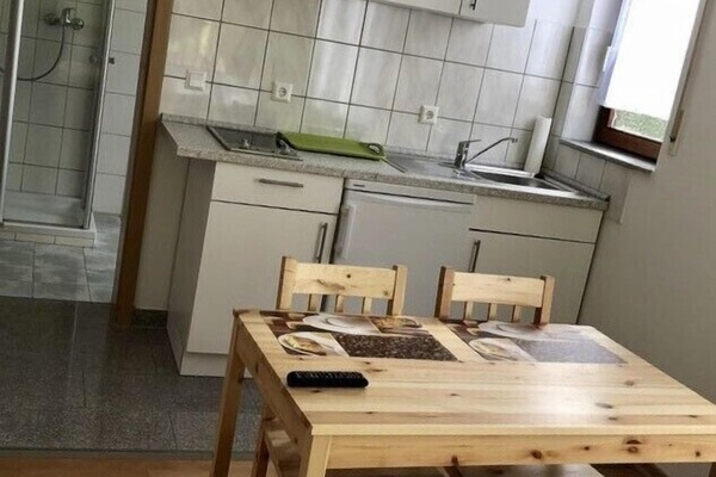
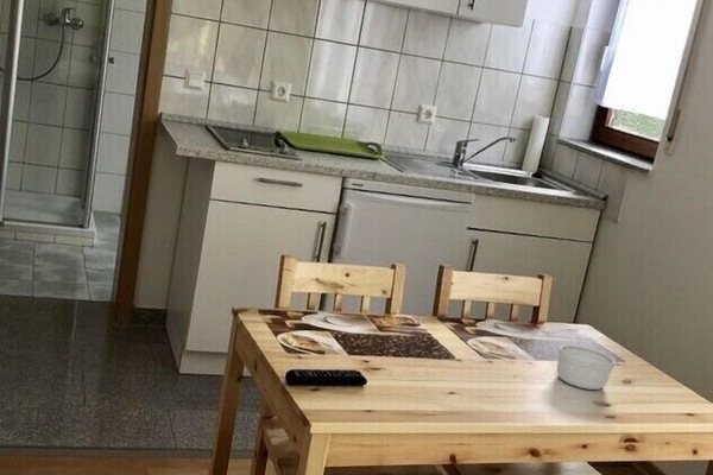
+ ramekin (583, 367)
